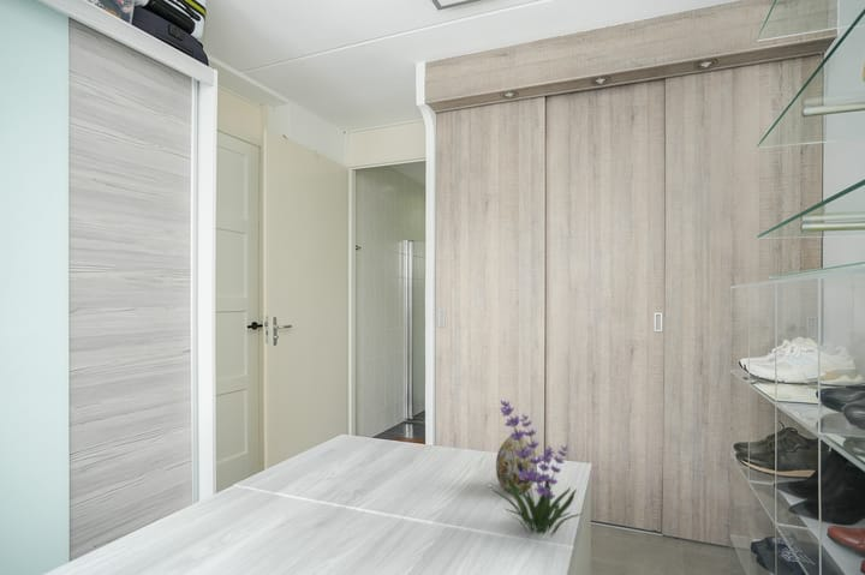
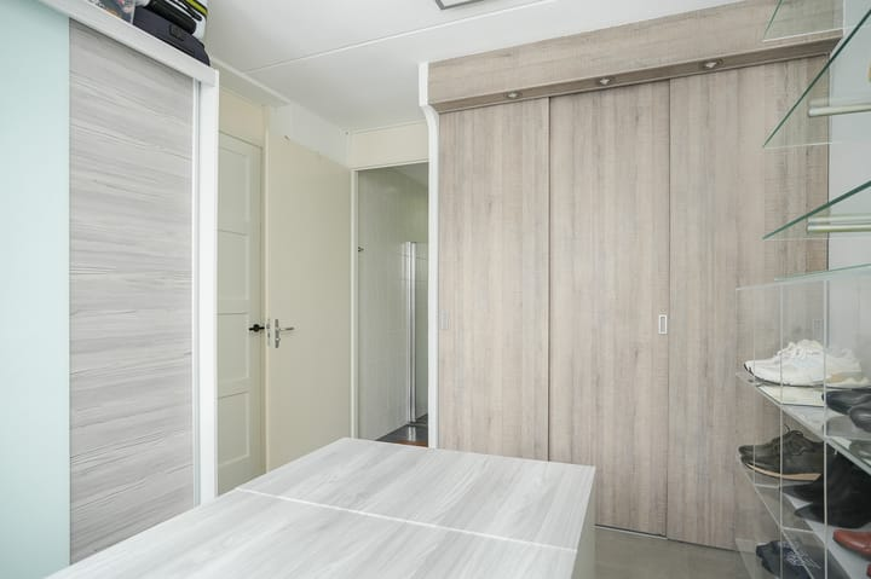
- decorative egg (515, 462)
- plant (536, 465)
